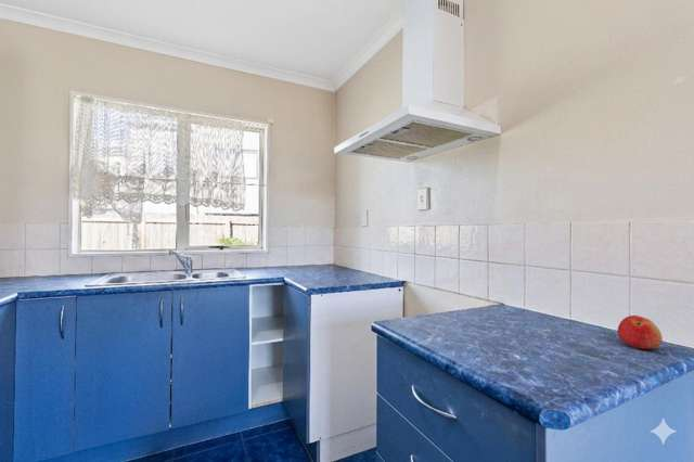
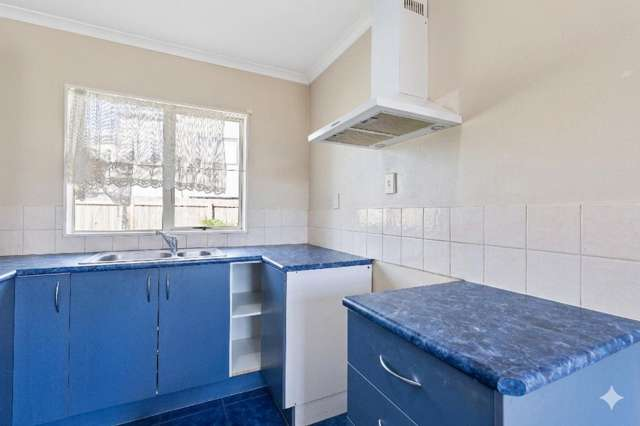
- apple (639, 331)
